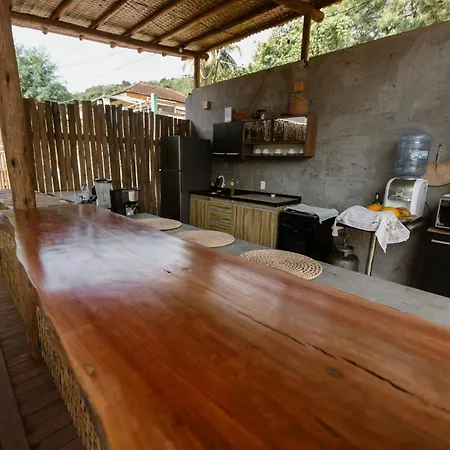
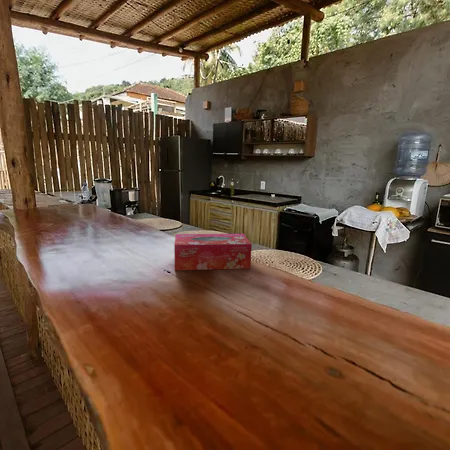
+ tissue box (211, 250)
